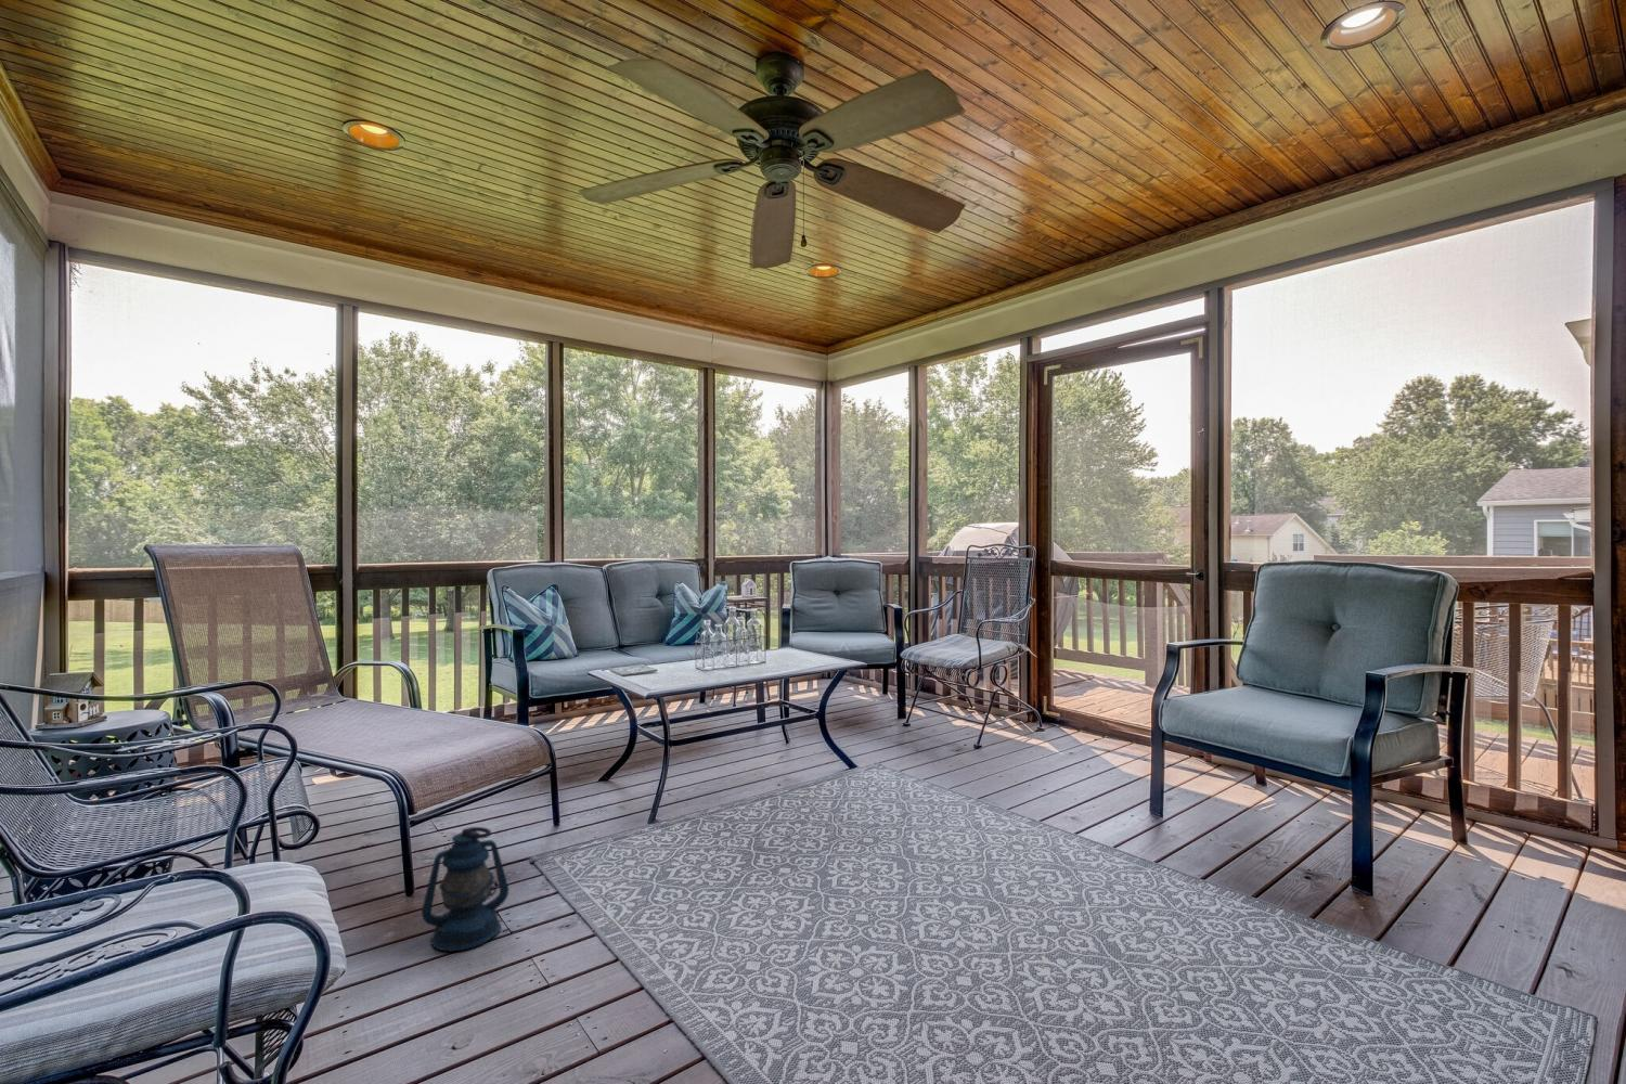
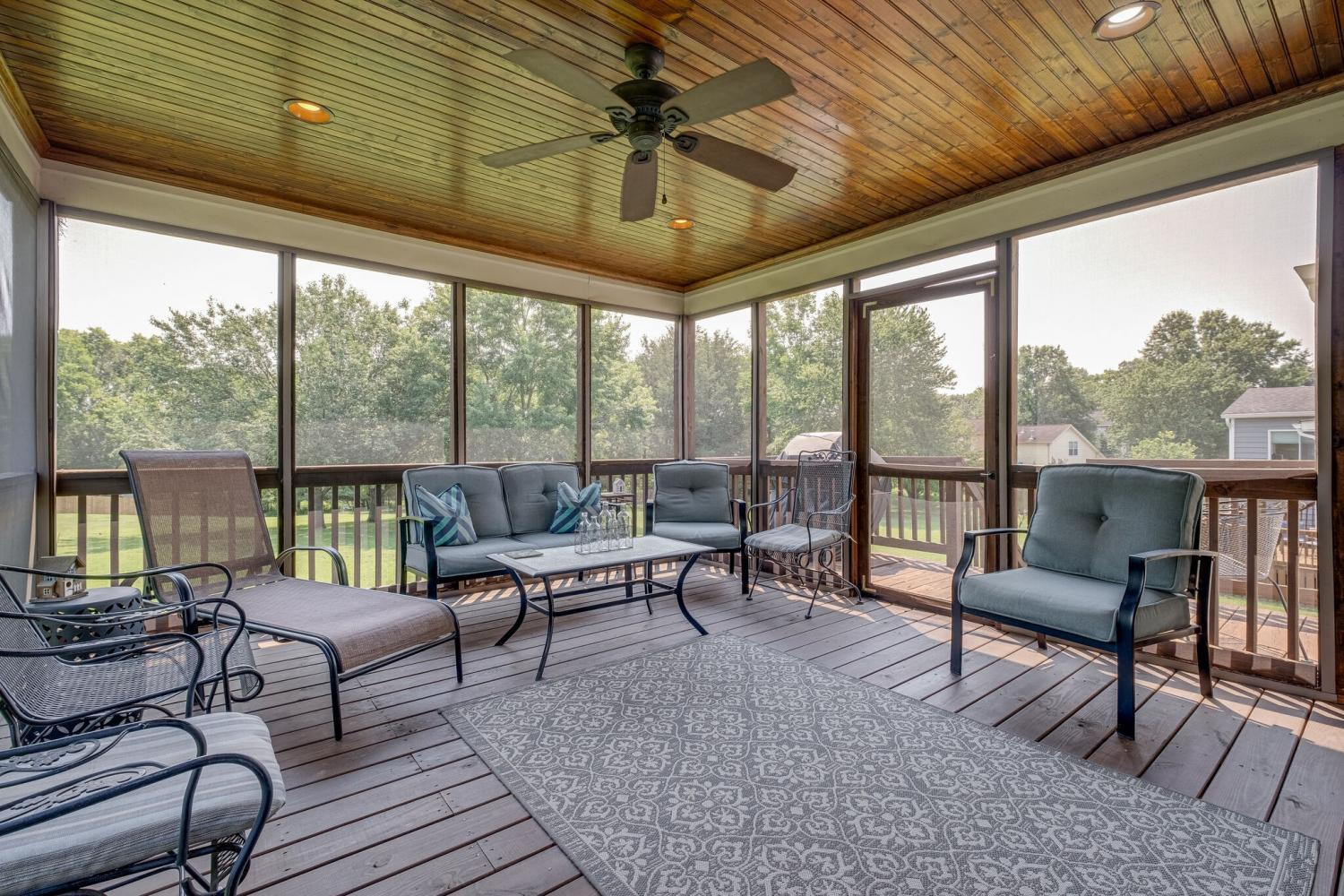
- lantern (466, 881)
